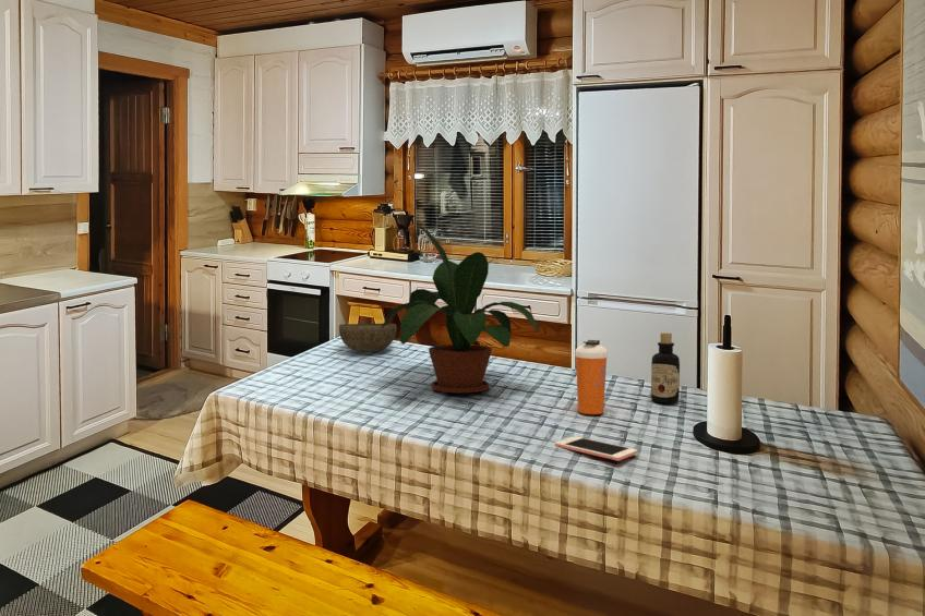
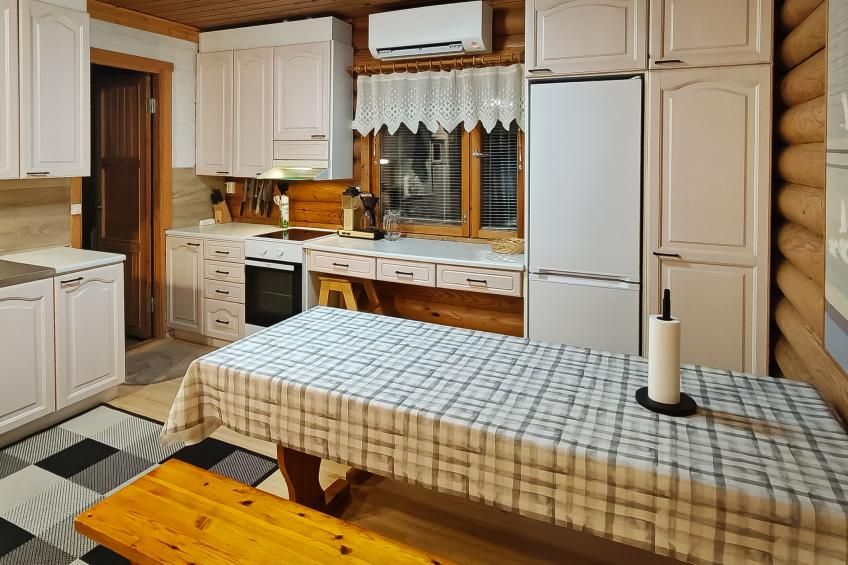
- cell phone (594, 447)
- shaker bottle (590, 376)
- bowl (368, 337)
- potted plant (458, 306)
- bottle (665, 366)
